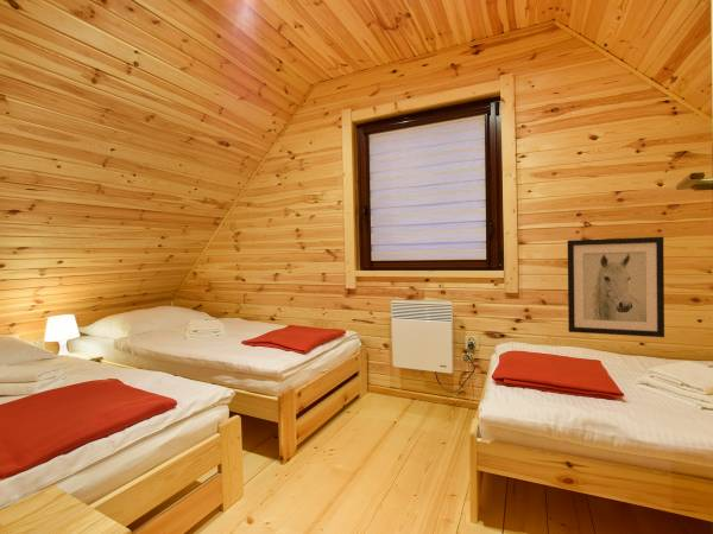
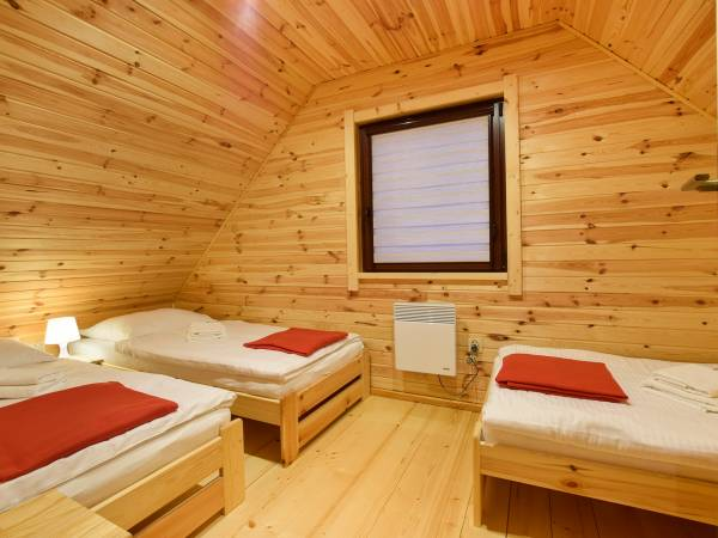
- wall art (613, 286)
